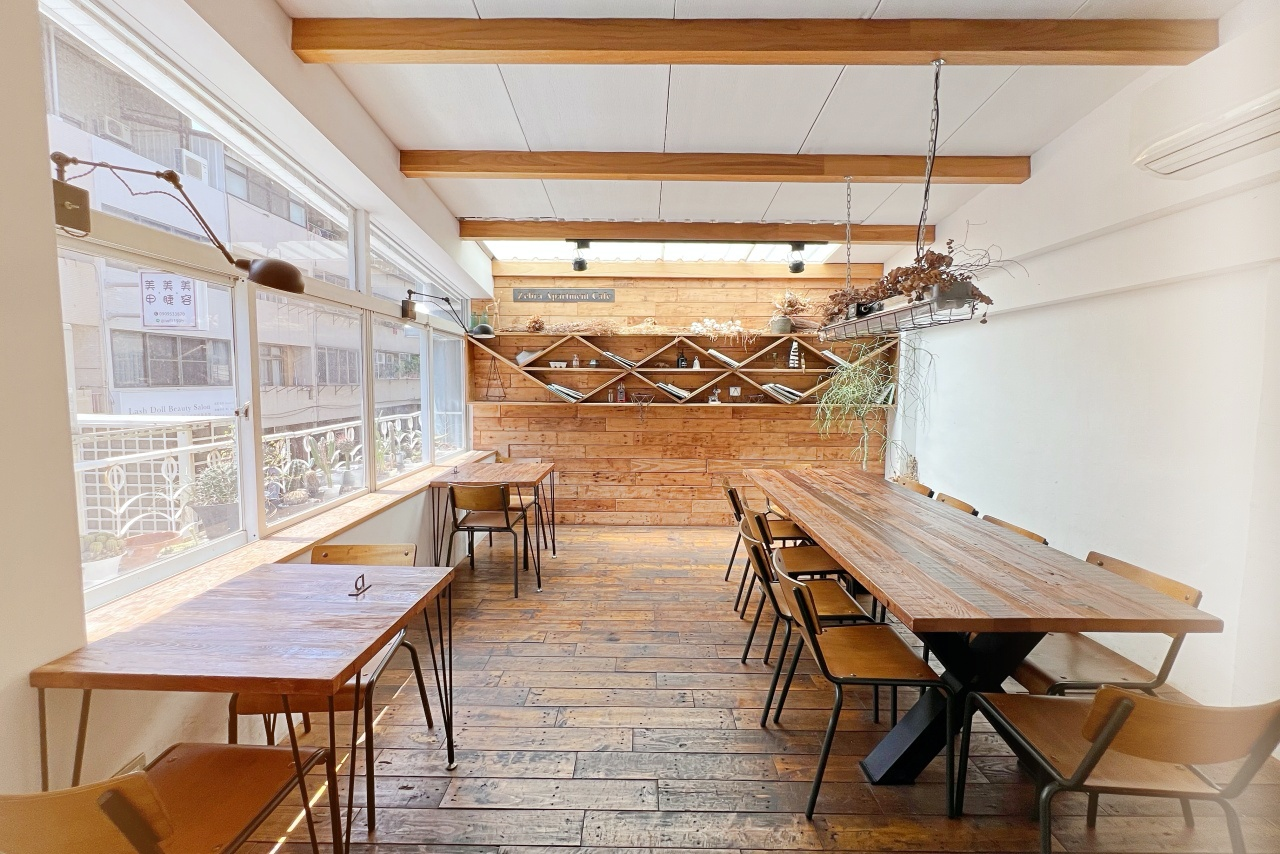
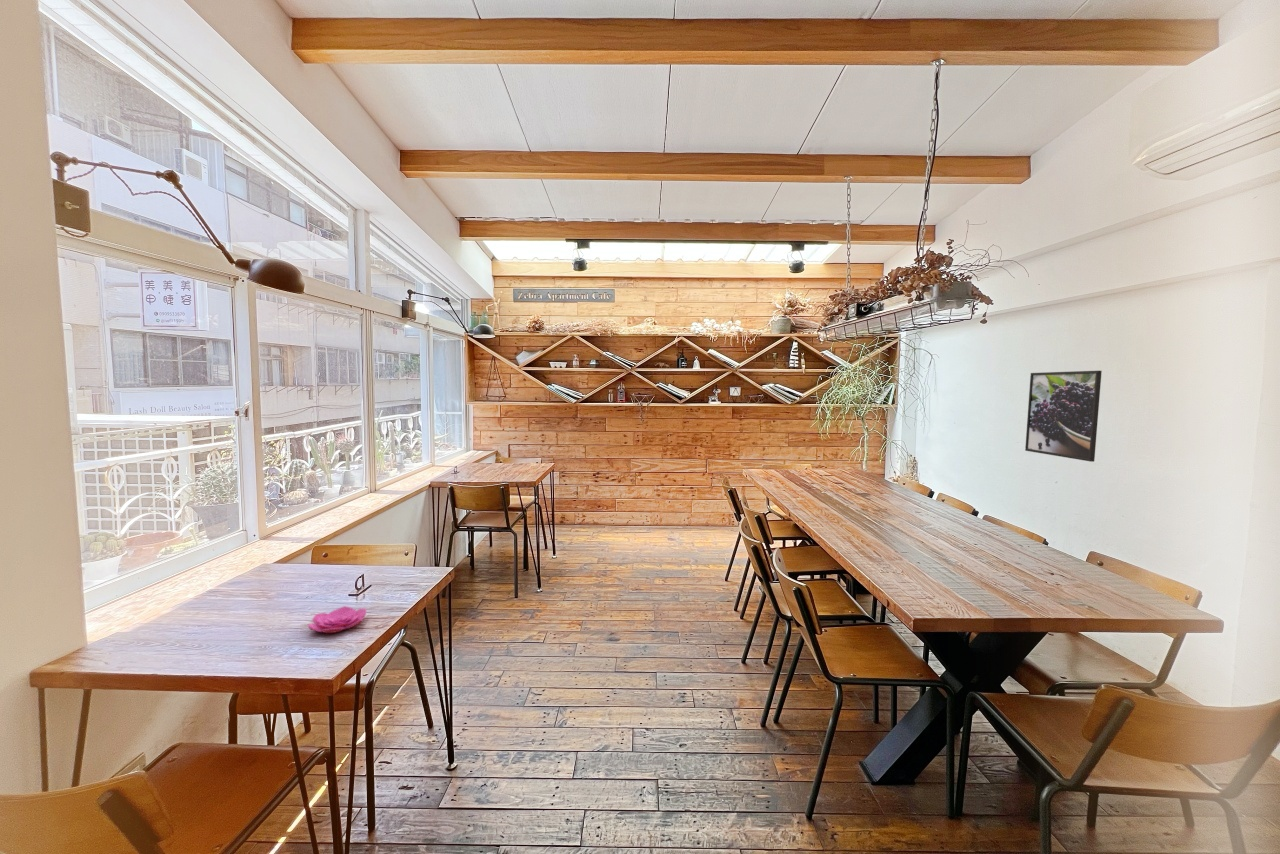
+ flower (338, 620)
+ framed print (1060, 414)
